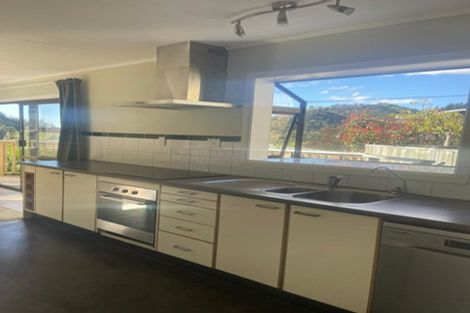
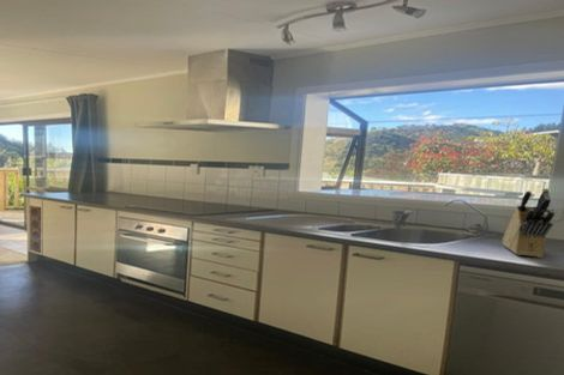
+ knife block (527, 219)
